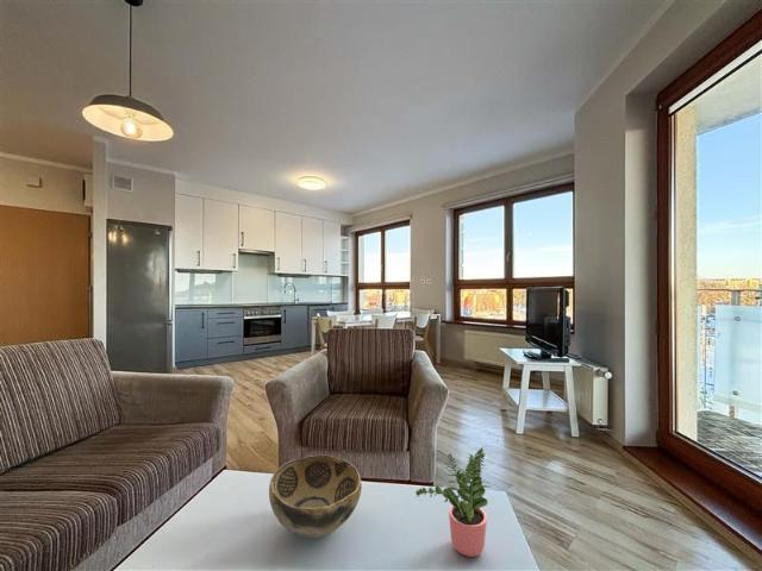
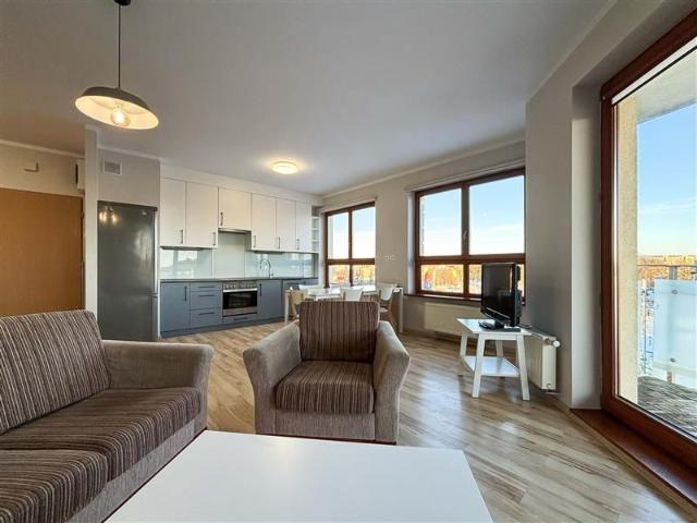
- potted plant (452, 489)
- decorative bowl (316, 500)
